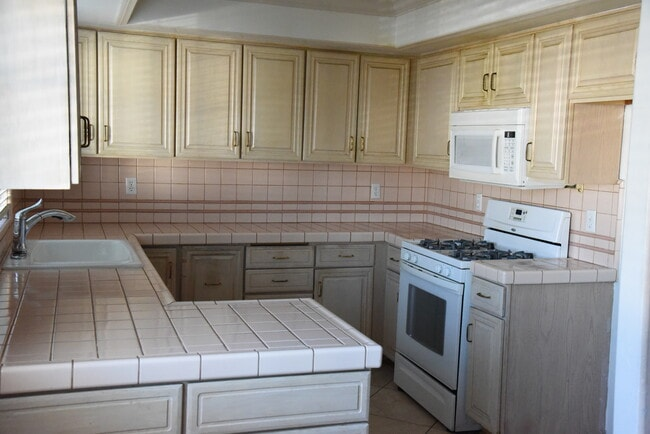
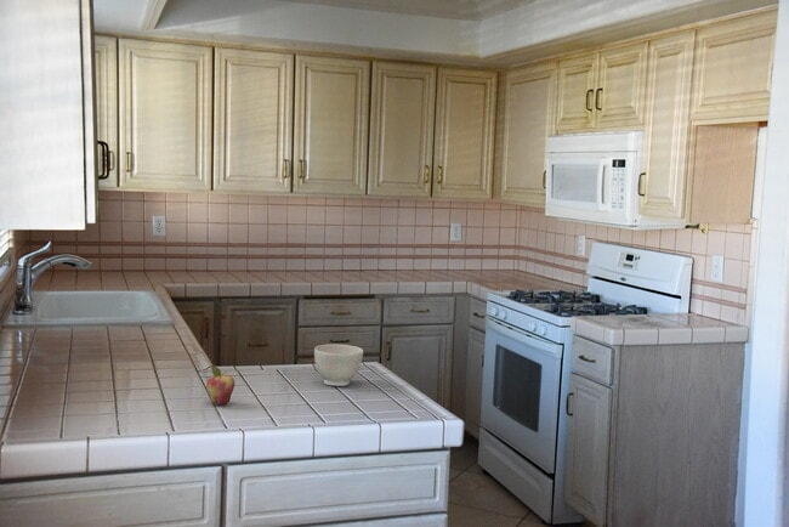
+ bowl (337, 365)
+ fruit (220, 384)
